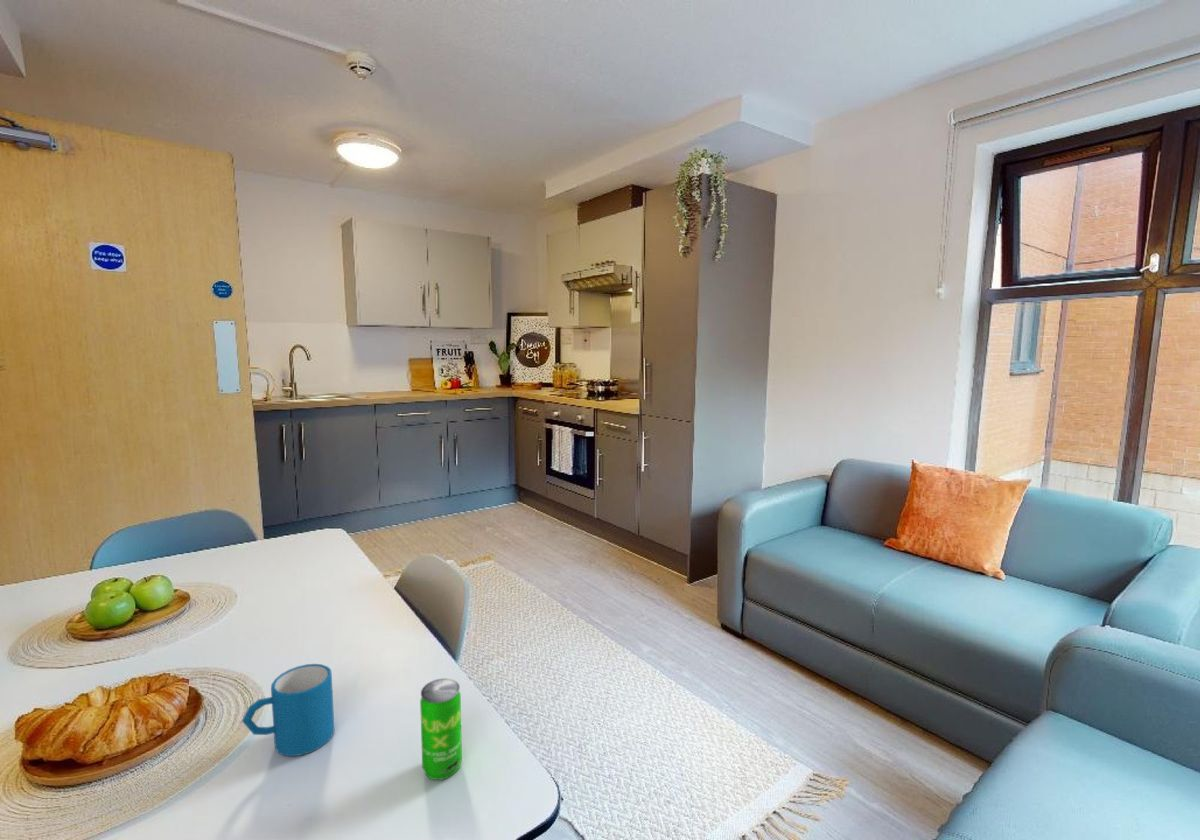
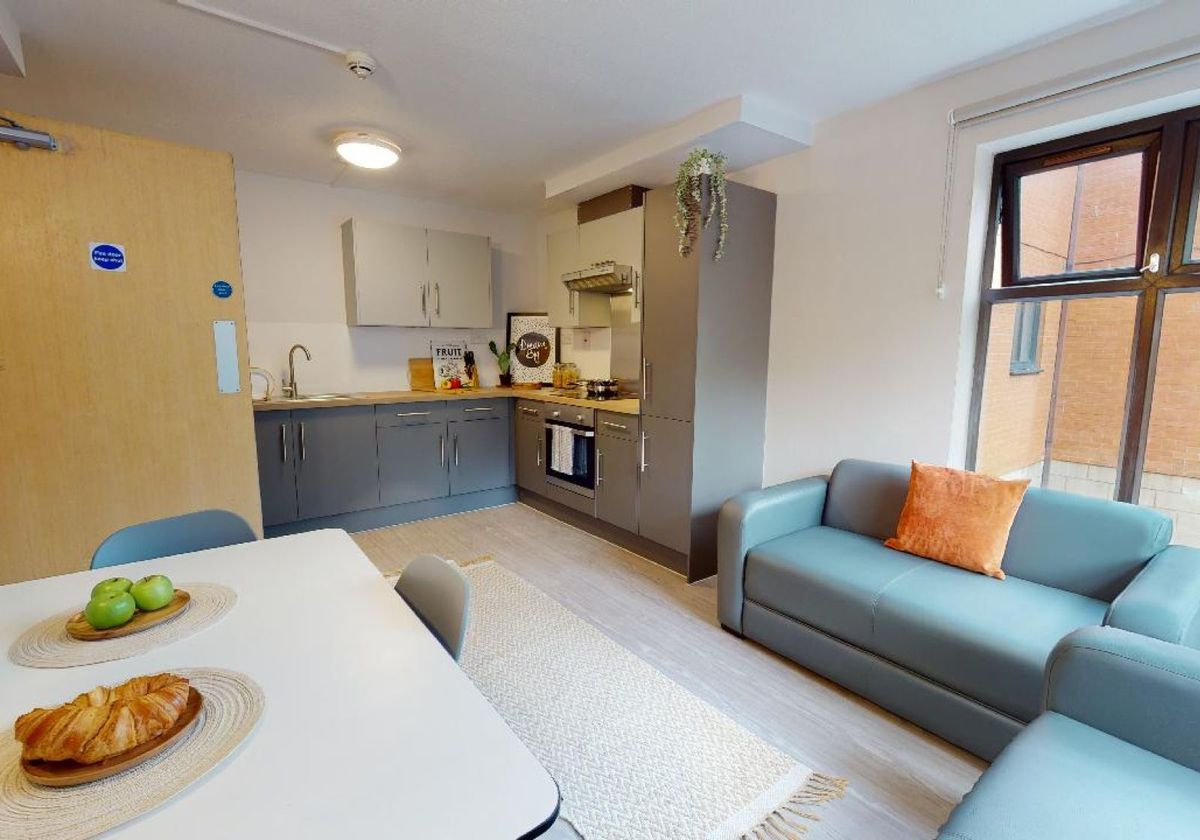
- beverage can (441, 728)
- mug (289, 714)
